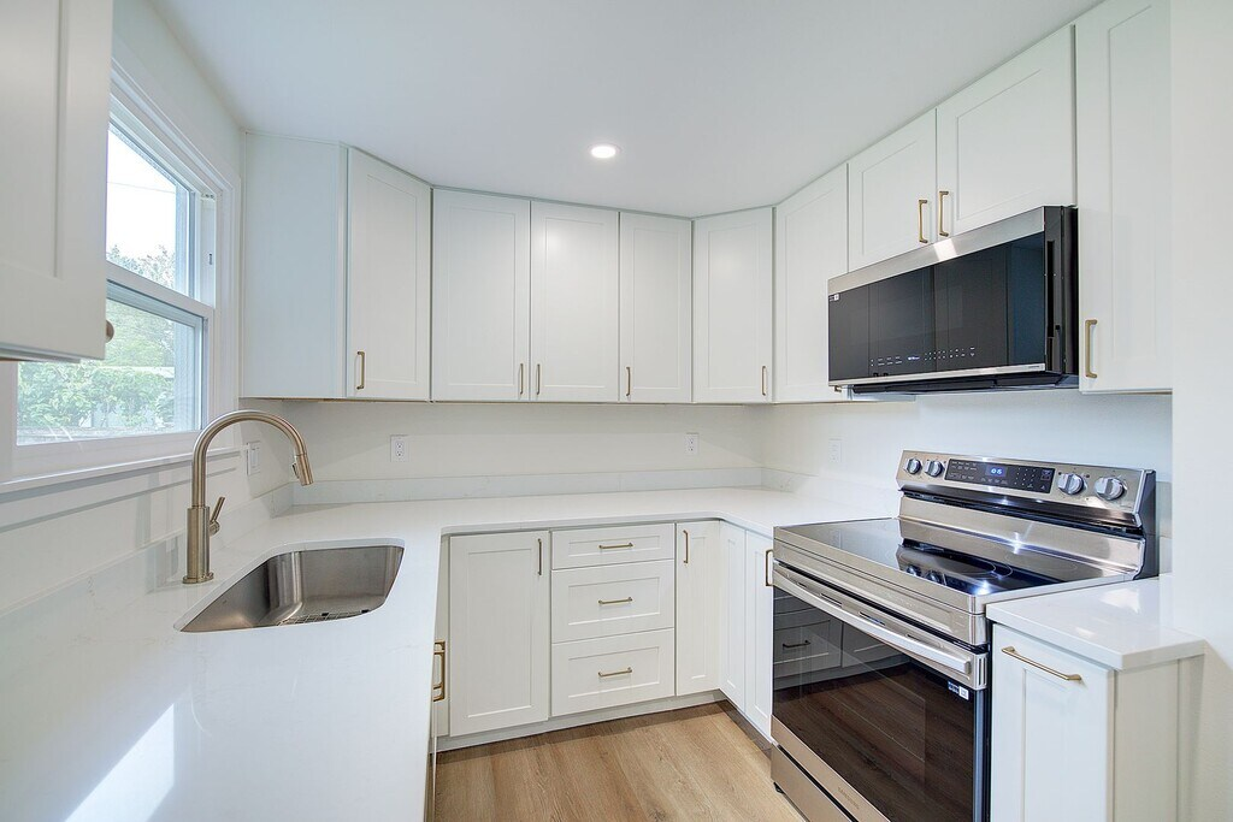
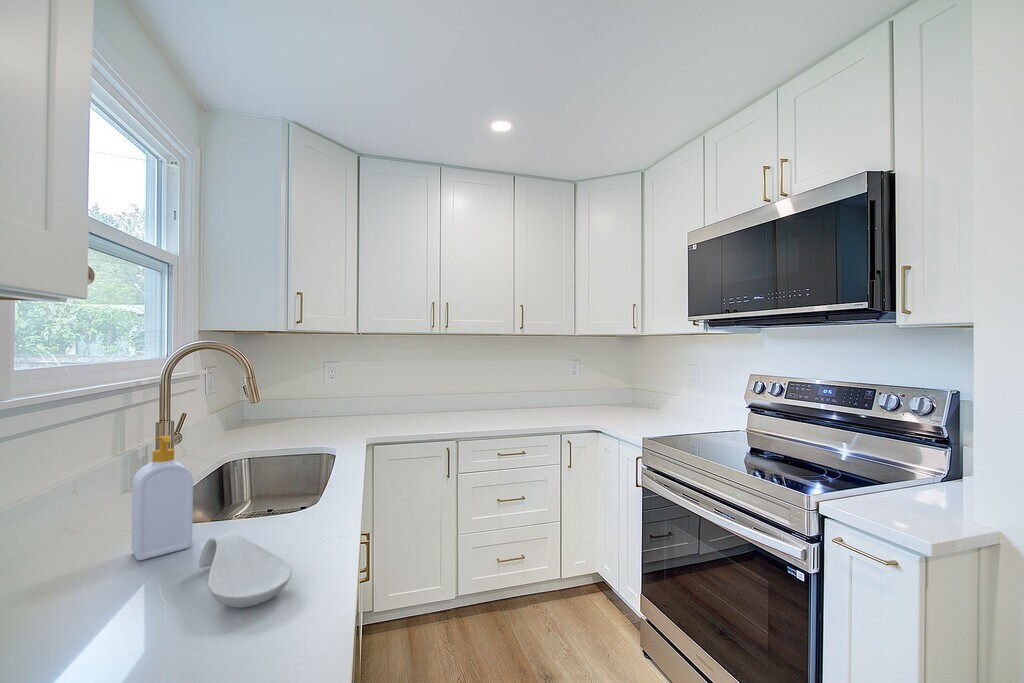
+ soap bottle (163, 492)
+ spoon rest (236, 565)
